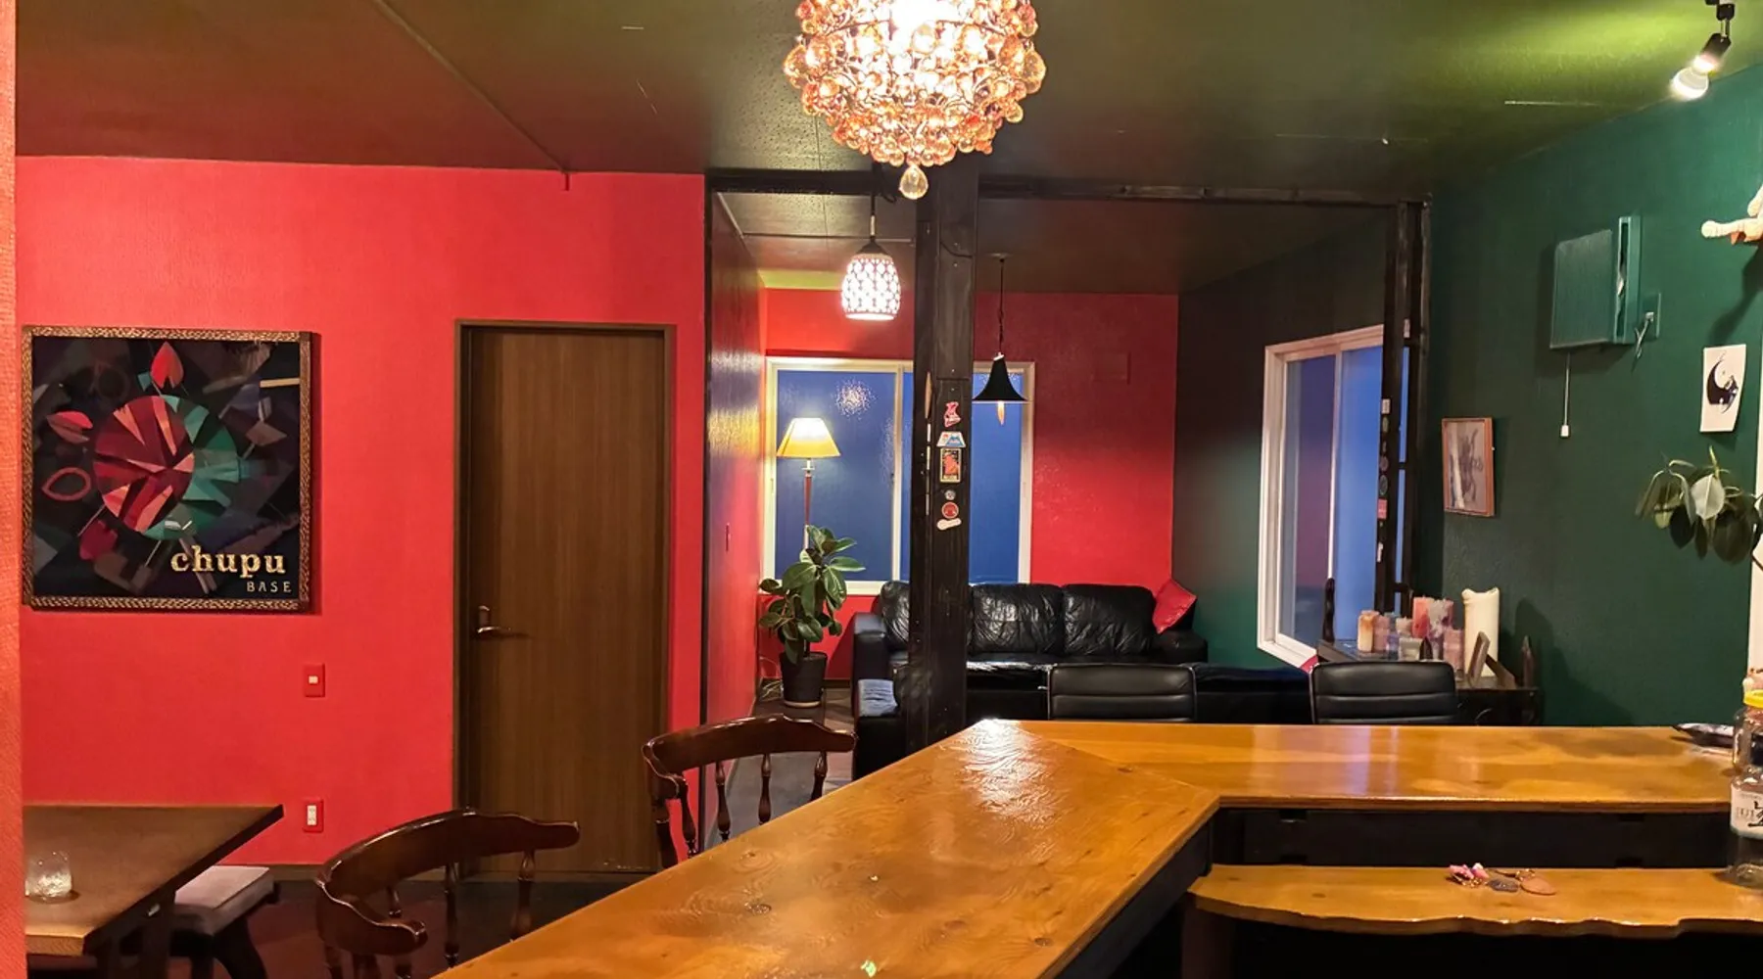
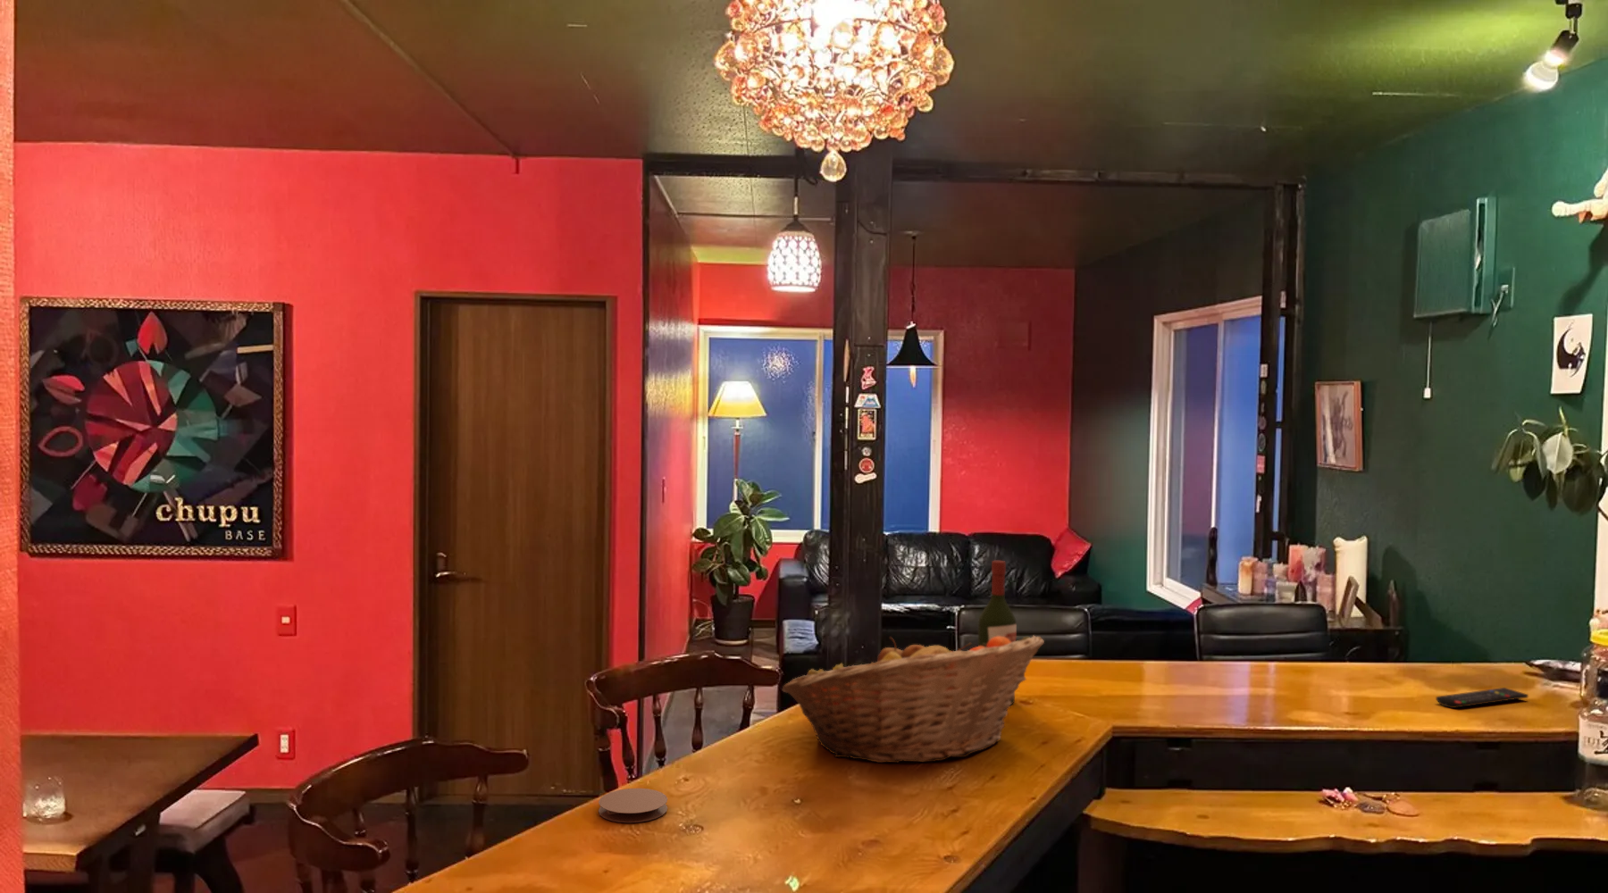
+ coaster (632, 805)
+ fruit basket (916, 685)
+ remote control (1482, 698)
+ wine bottle (996, 630)
